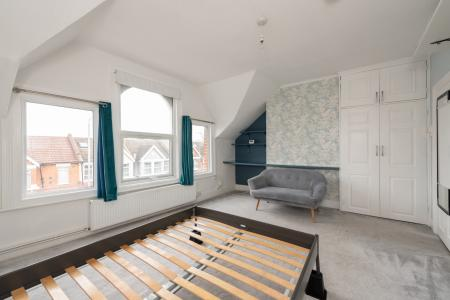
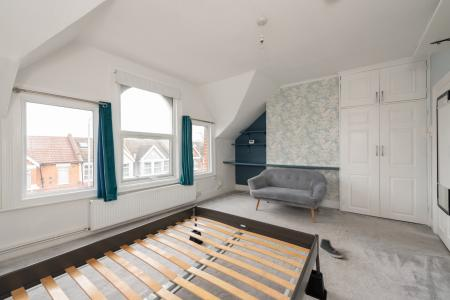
+ sneaker (330, 247)
